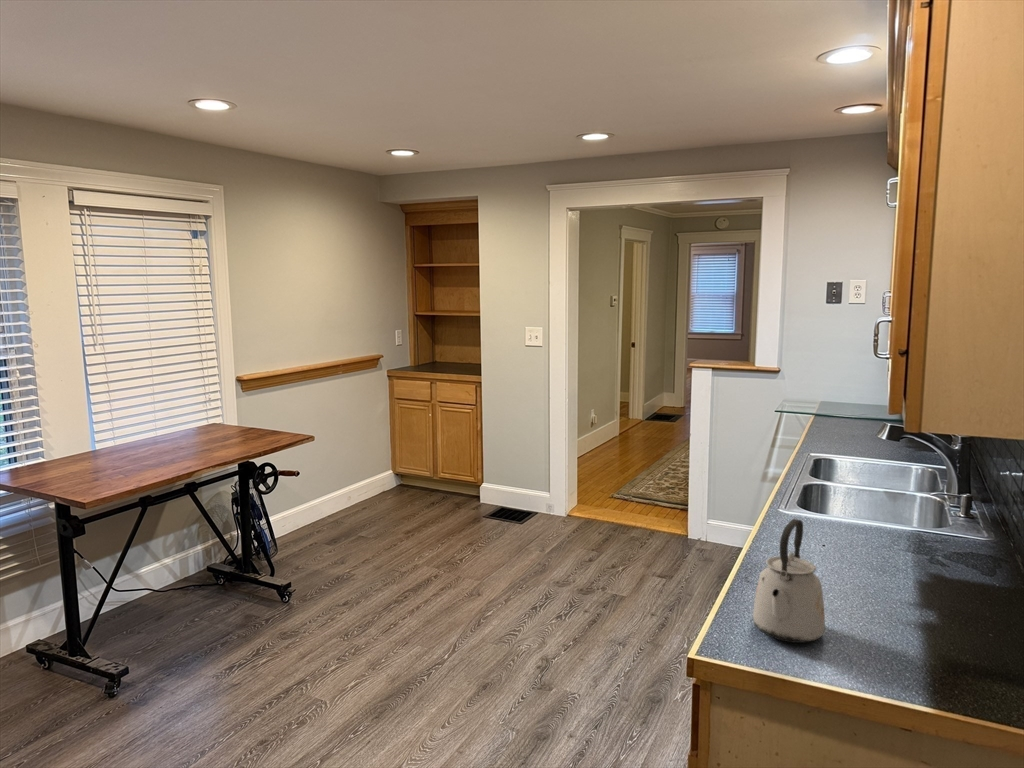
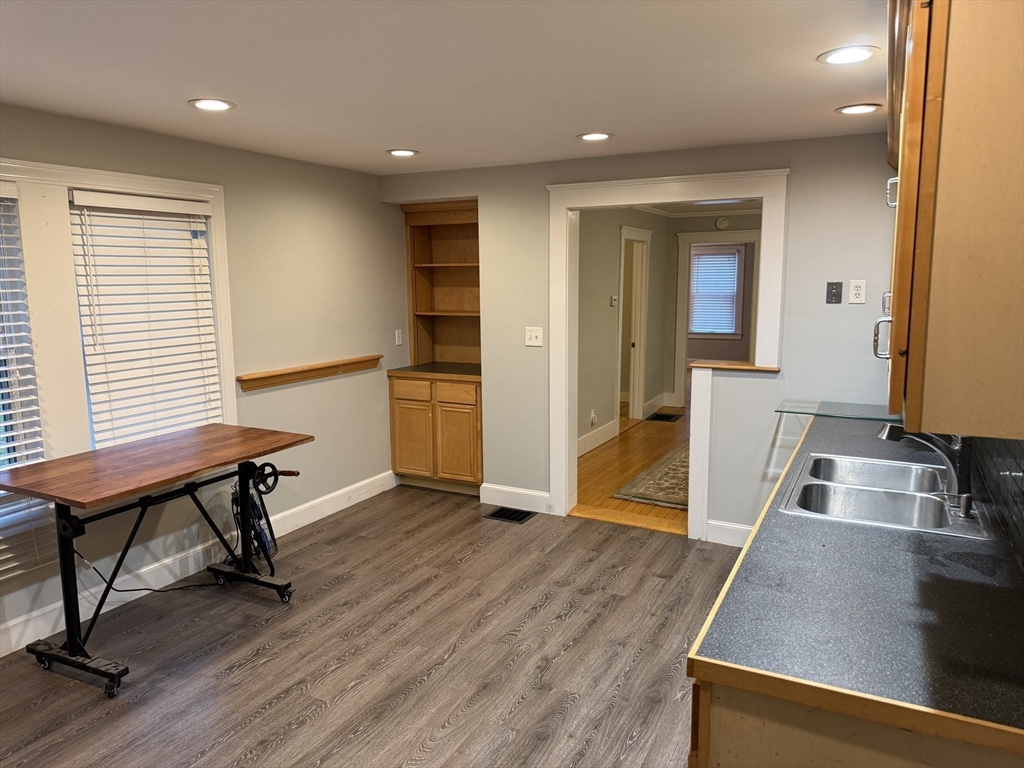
- kettle (786, 582)
